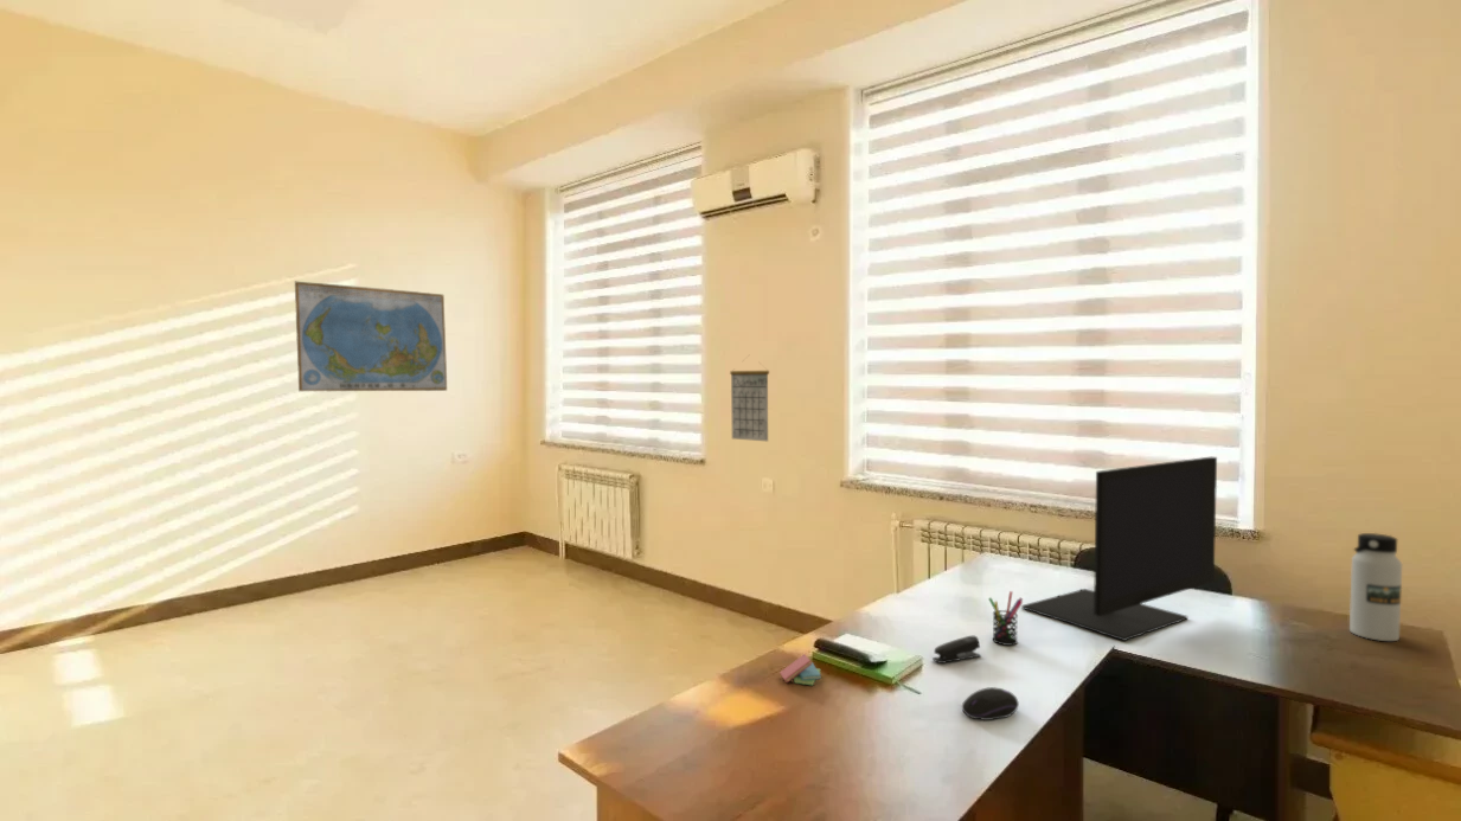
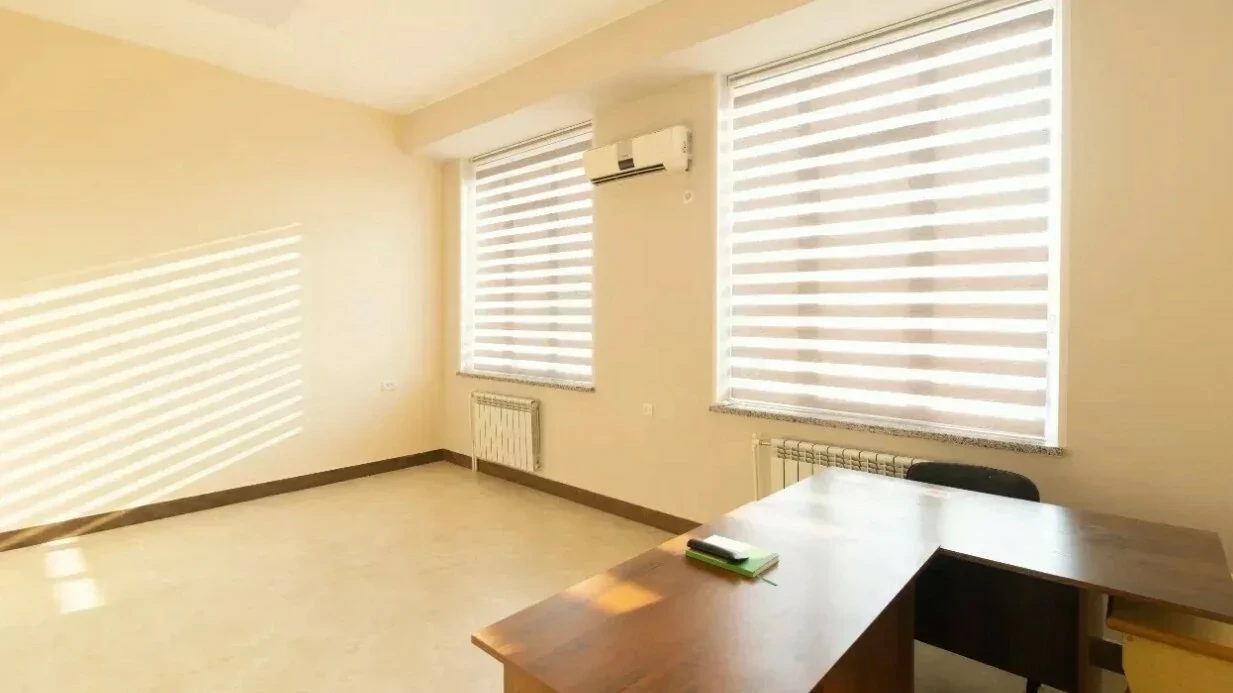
- monitor (1103, 537)
- computer mouse (989, 701)
- pen holder (1004, 616)
- stapler (956, 648)
- world map (377, 339)
- water bottle (1376, 585)
- sticky notes (801, 667)
- calendar (749, 397)
